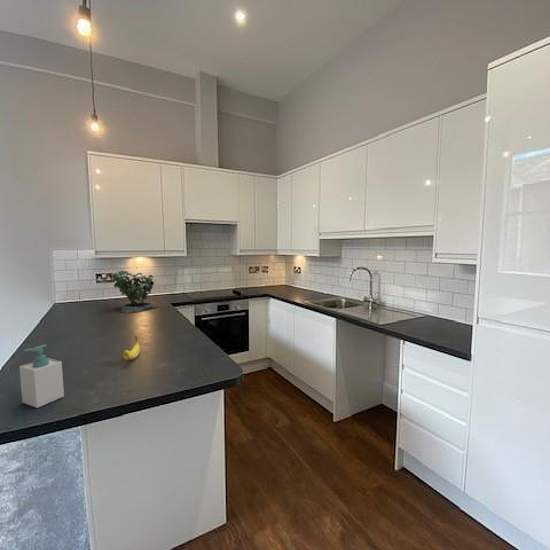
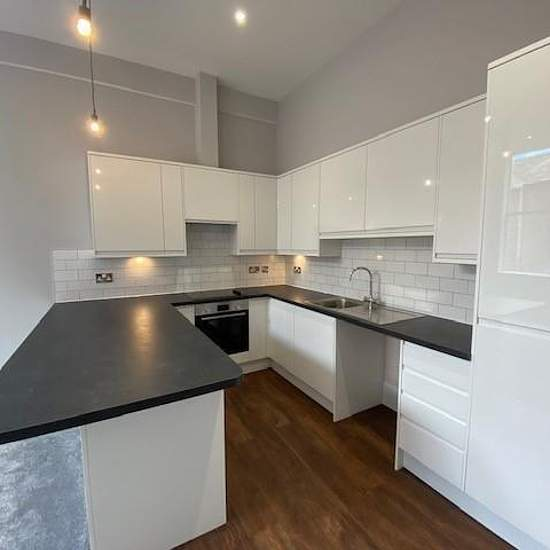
- potted plant (133, 288)
- soap bottle (41, 373)
- banana (132, 350)
